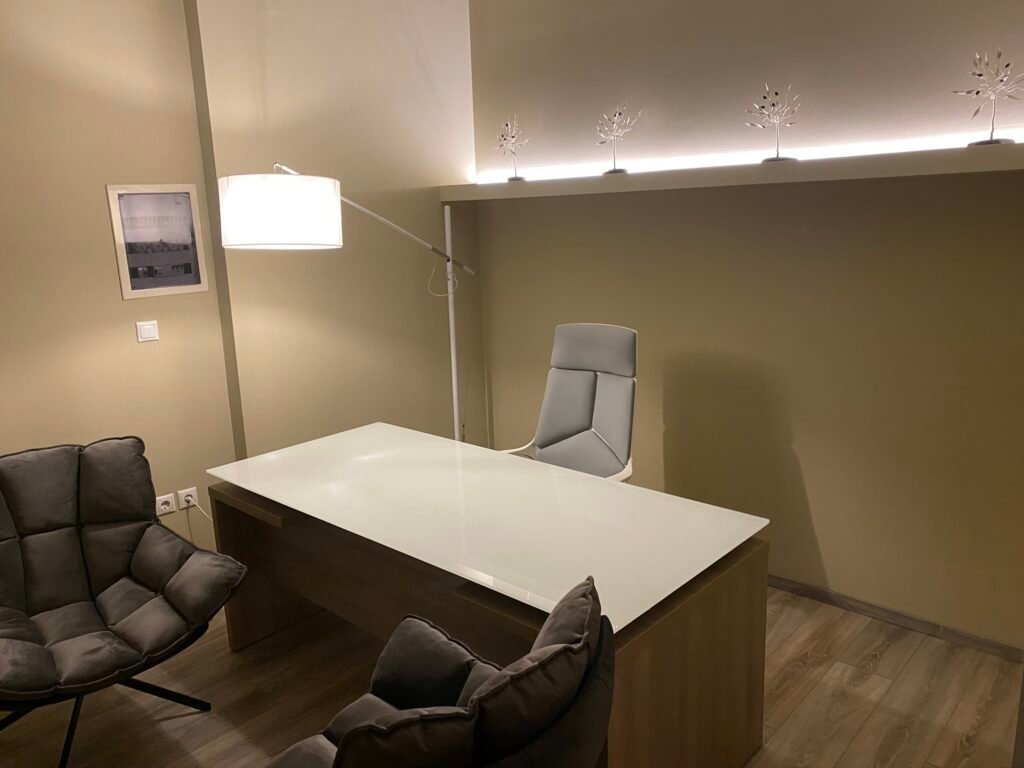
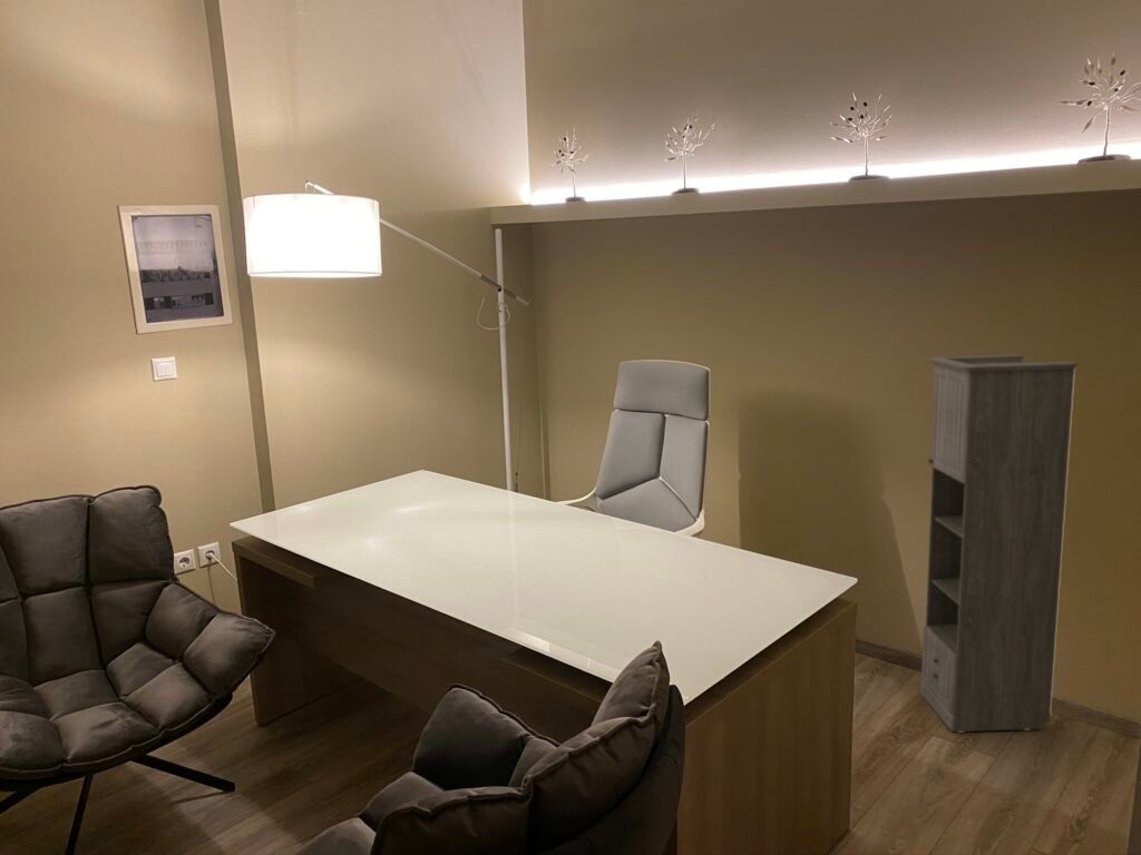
+ storage cabinet (989, 542)
